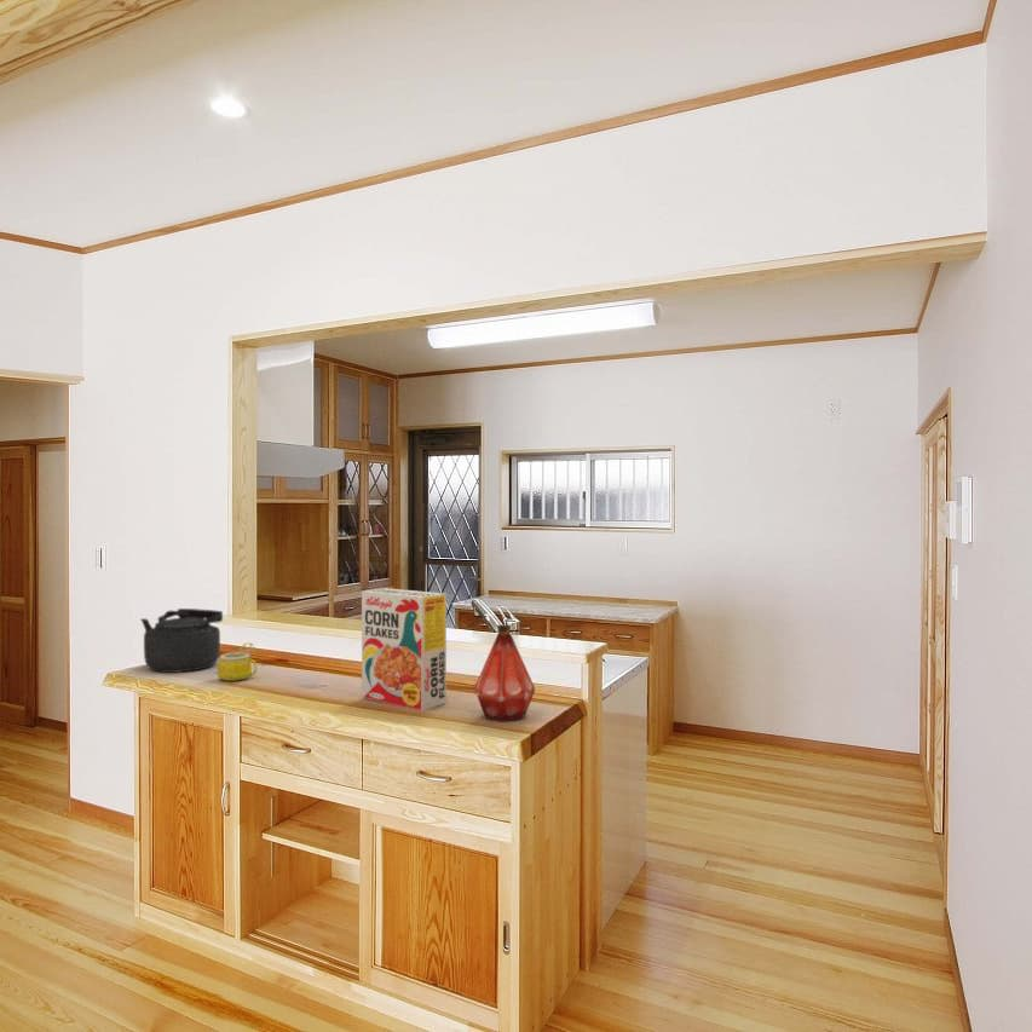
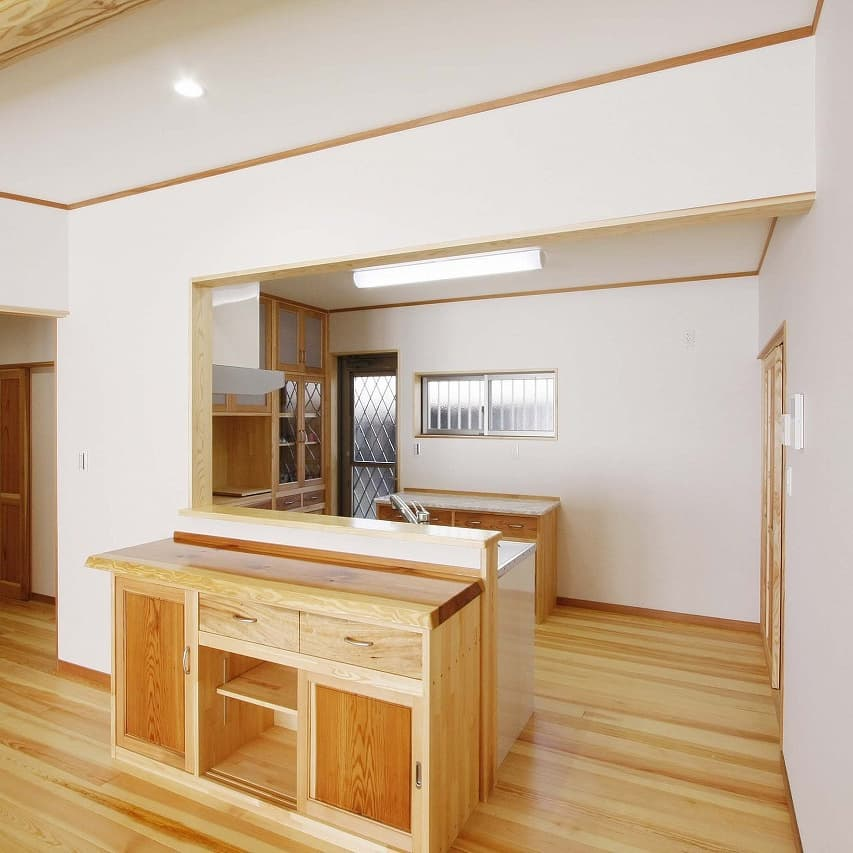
- mug (237, 661)
- kettle (181, 638)
- bottle (503, 670)
- cereal box (403, 646)
